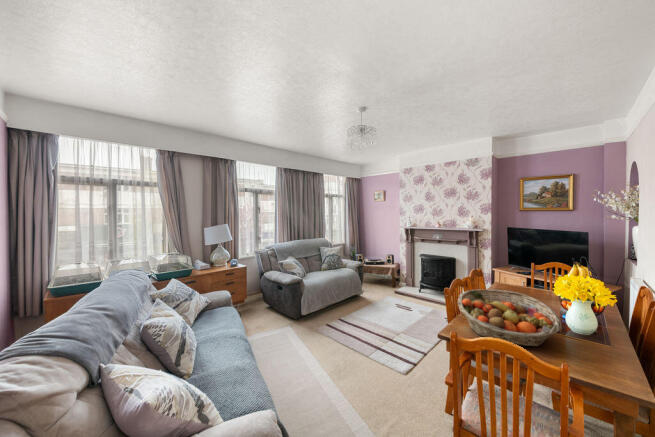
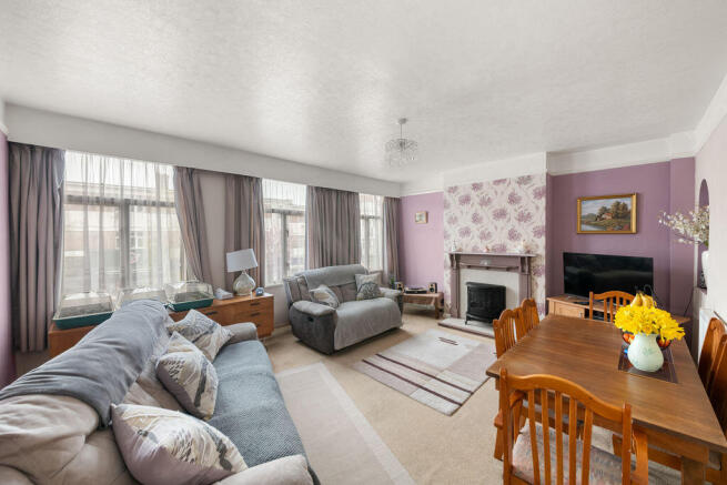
- fruit basket (504, 315)
